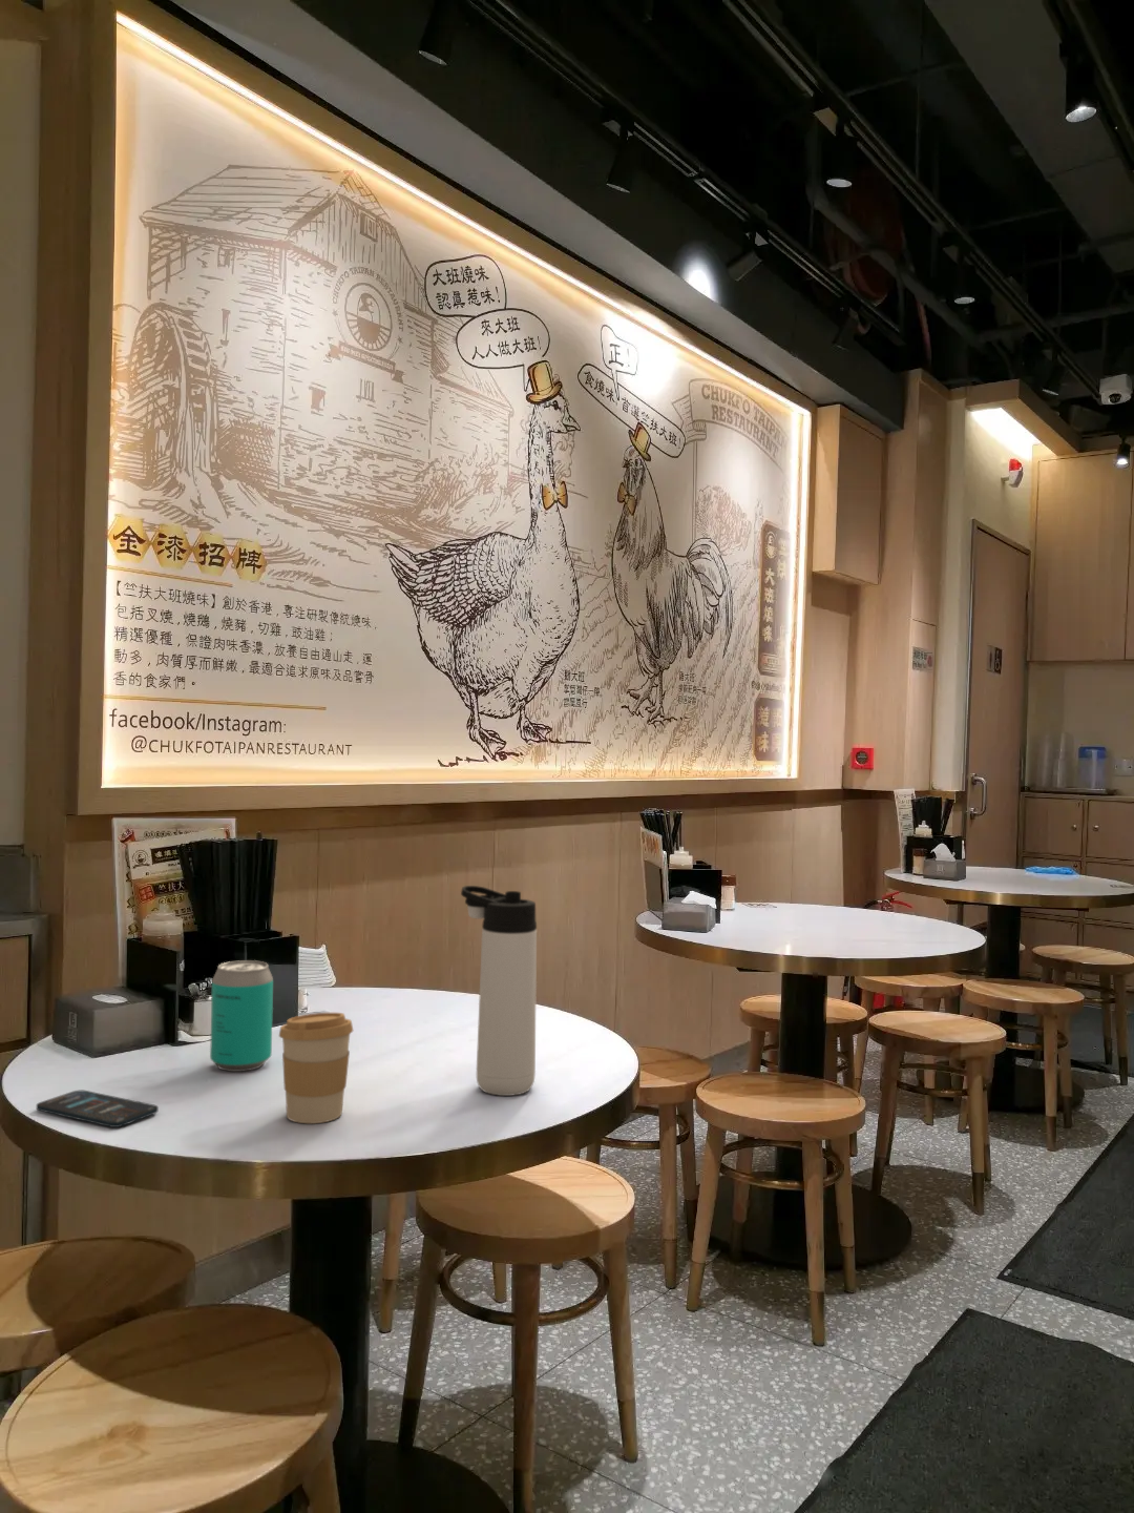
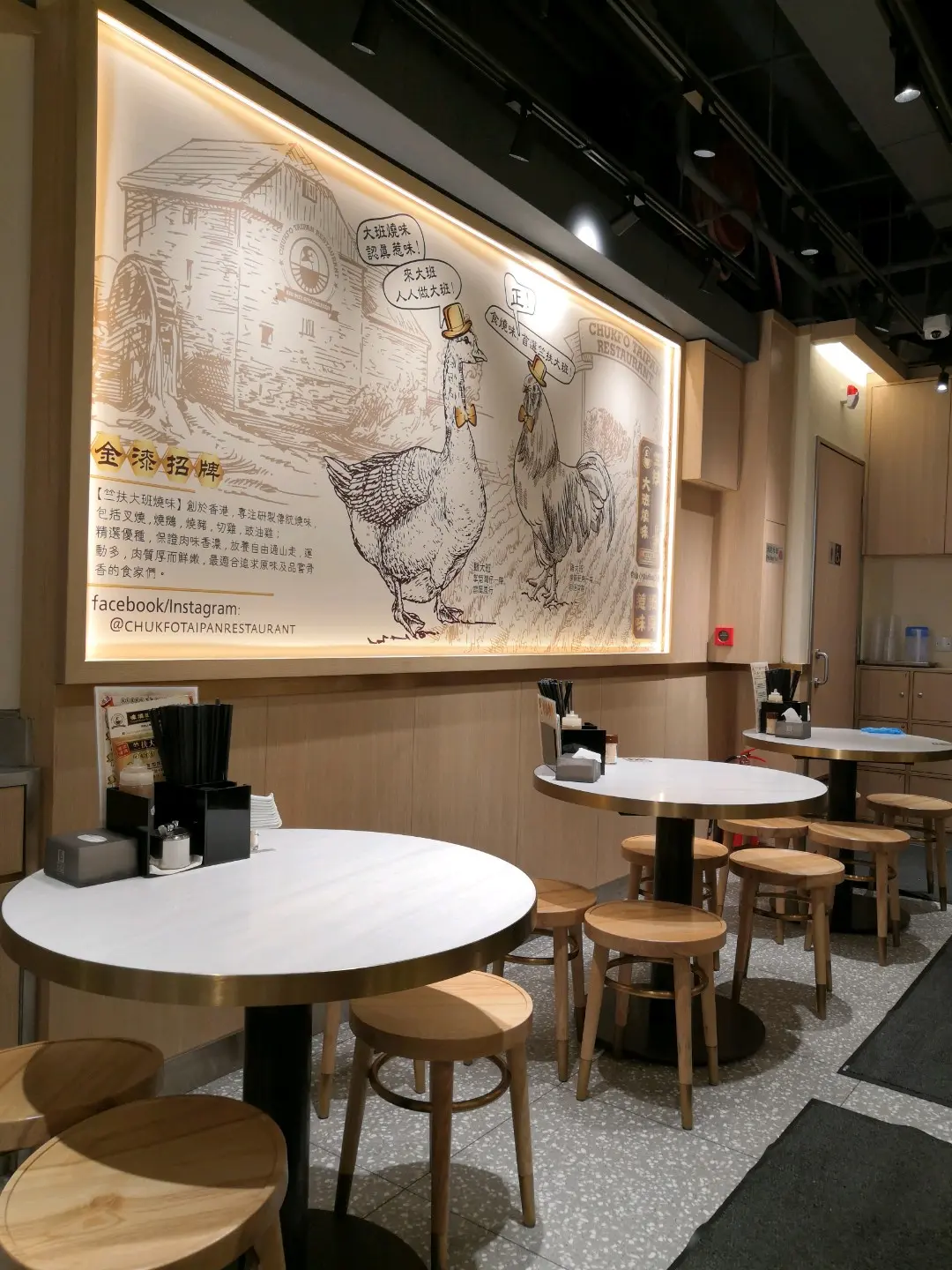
- beverage can (242, 1015)
- coffee cup (314, 1064)
- smartphone (96, 1108)
- thermos bottle (496, 988)
